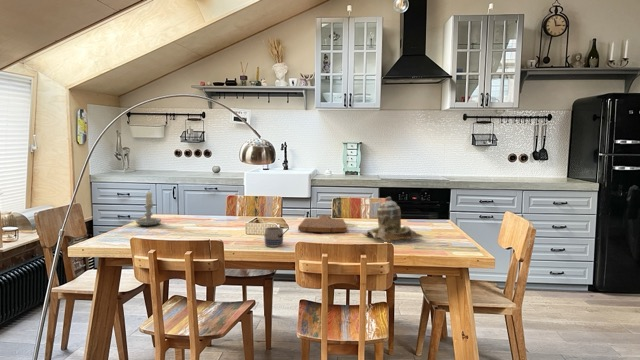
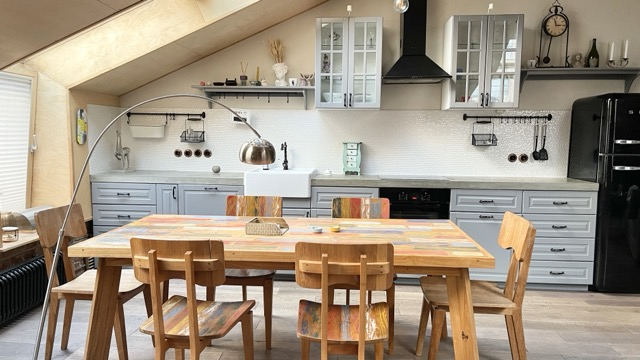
- mug (274, 236)
- teapot (392, 216)
- cutting board (323, 223)
- candle (148, 207)
